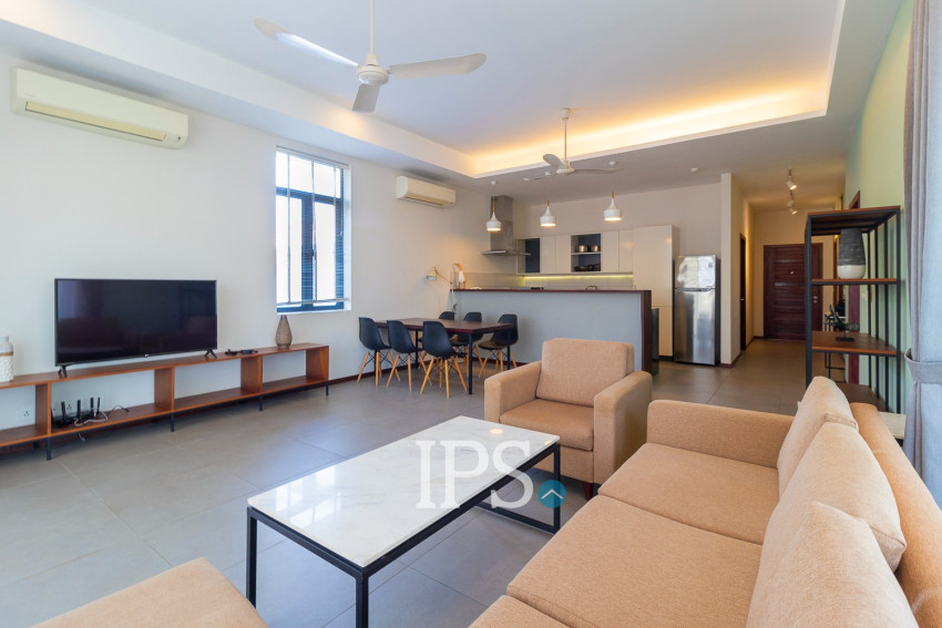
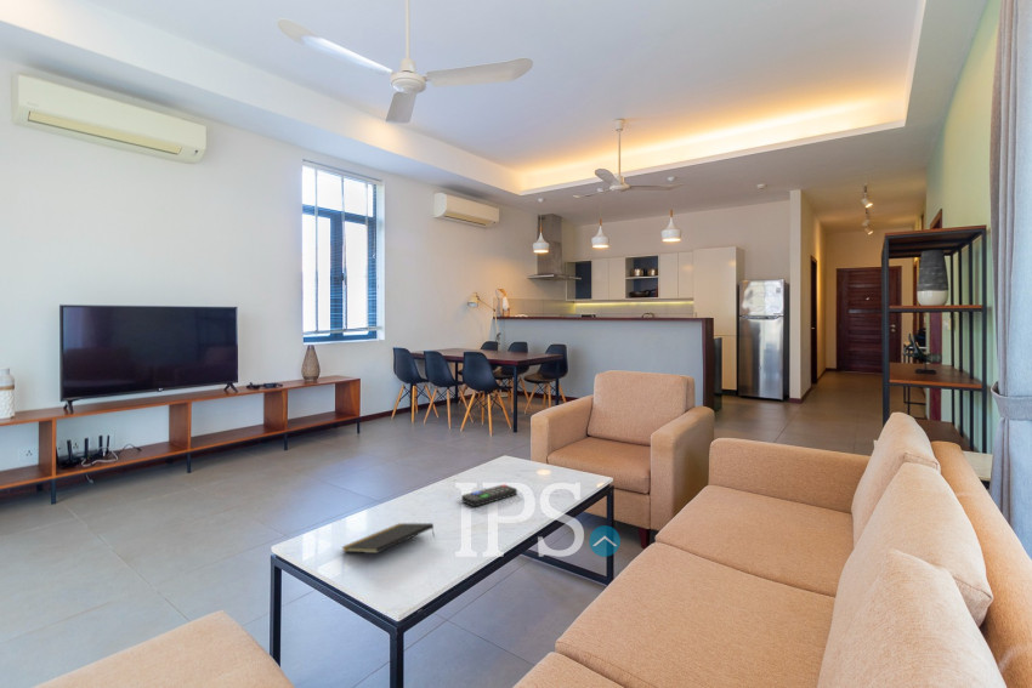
+ remote control (489, 494)
+ notepad (389, 536)
